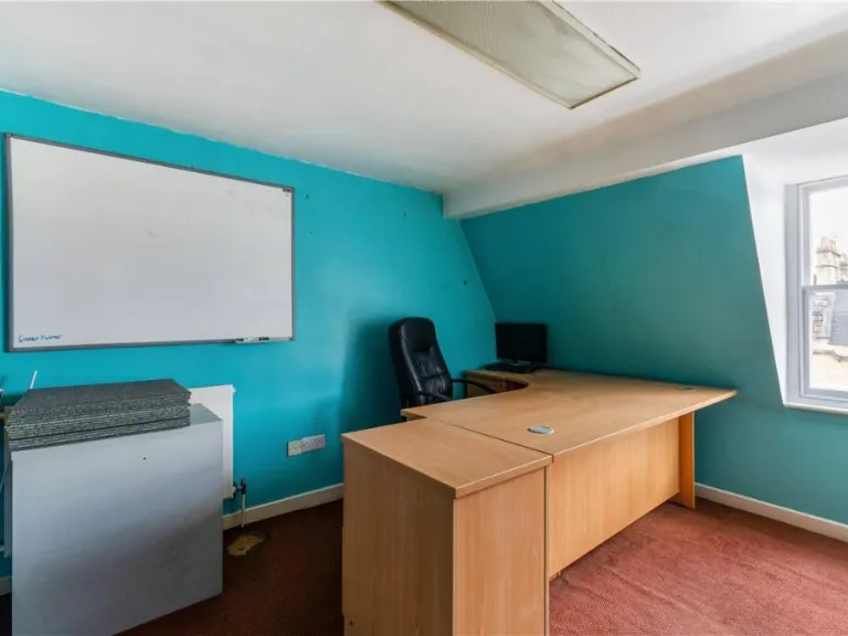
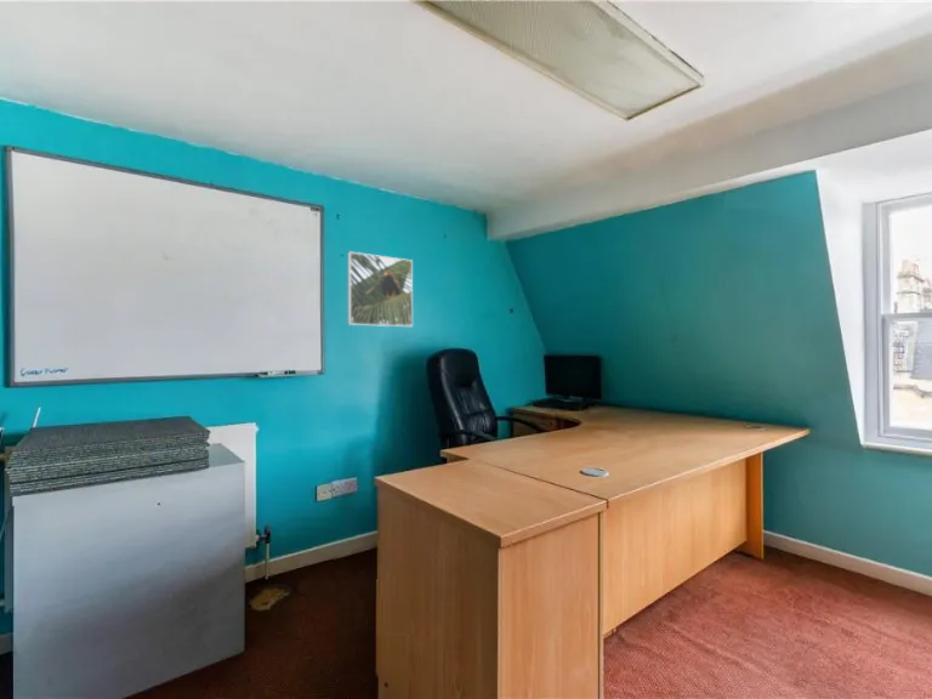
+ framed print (381, 290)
